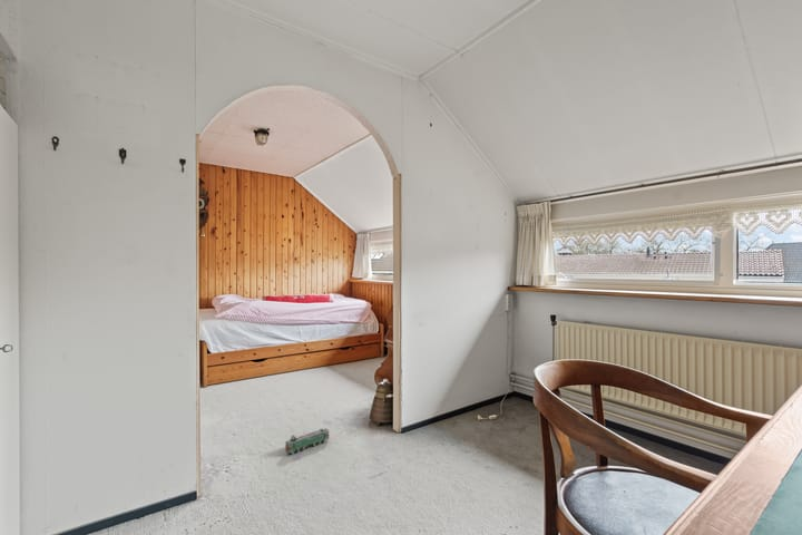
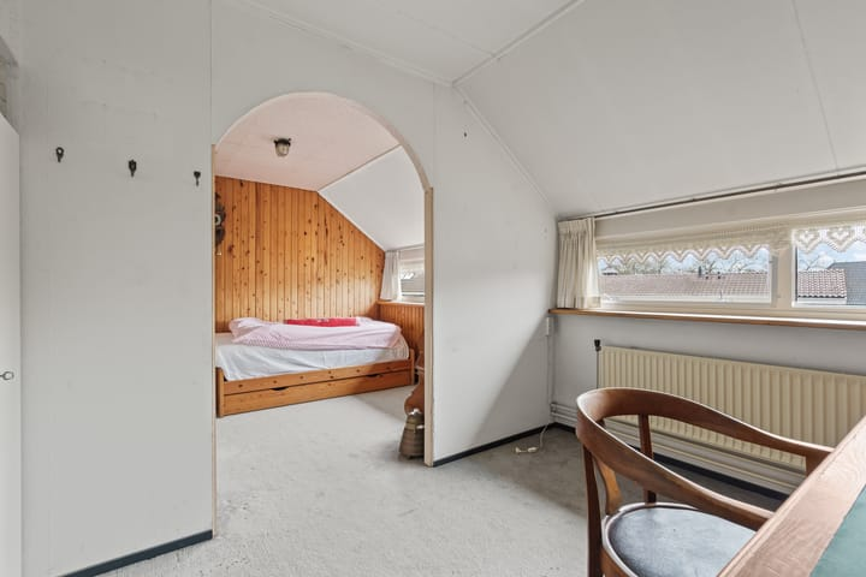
- toy train (307, 438)
